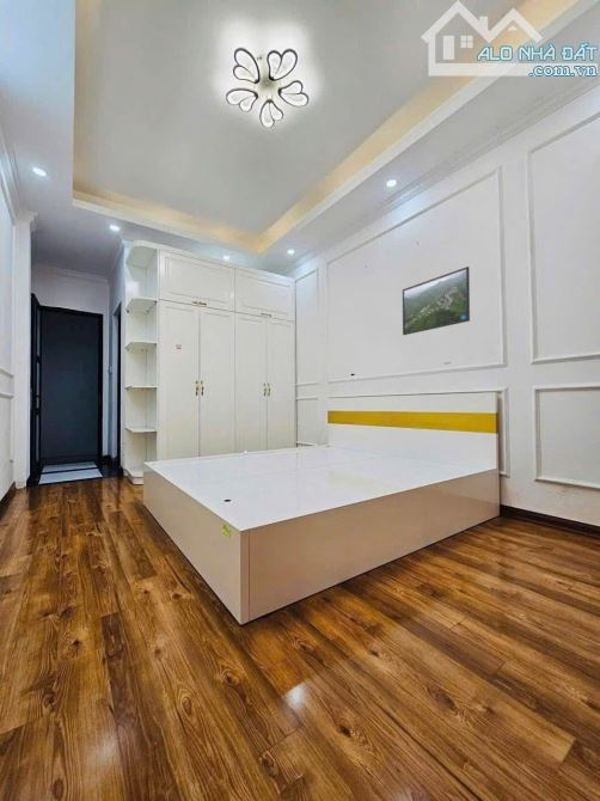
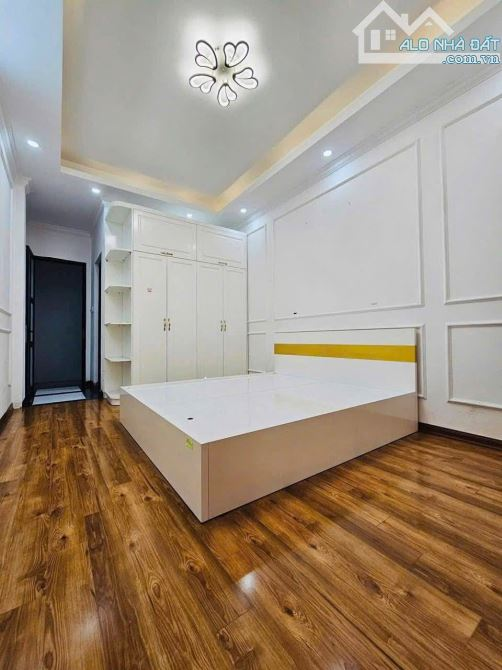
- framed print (433, 304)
